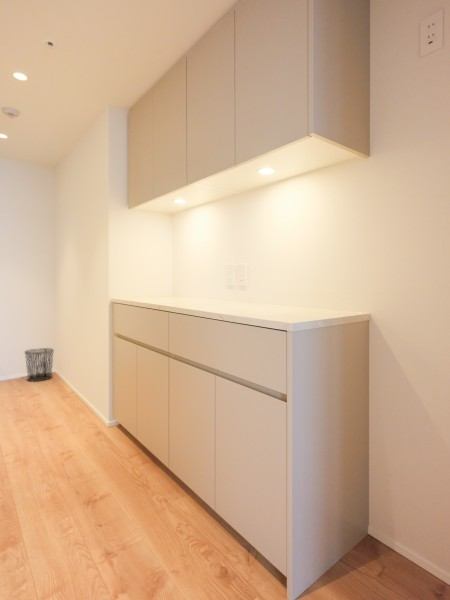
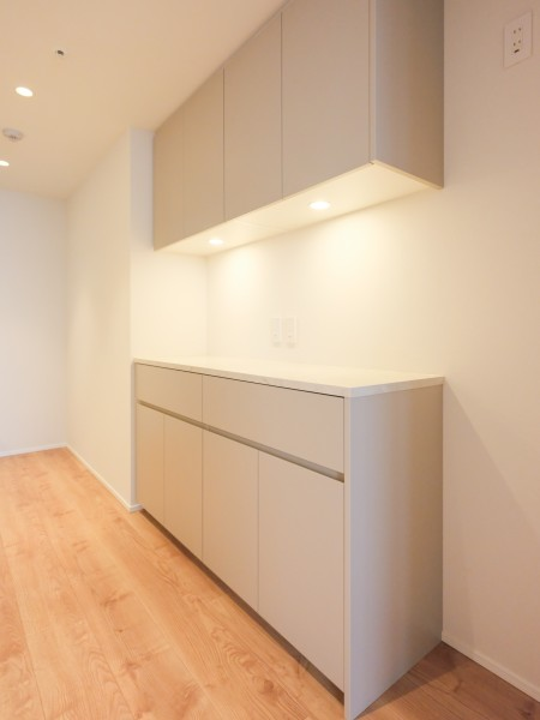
- waste bin (39, 364)
